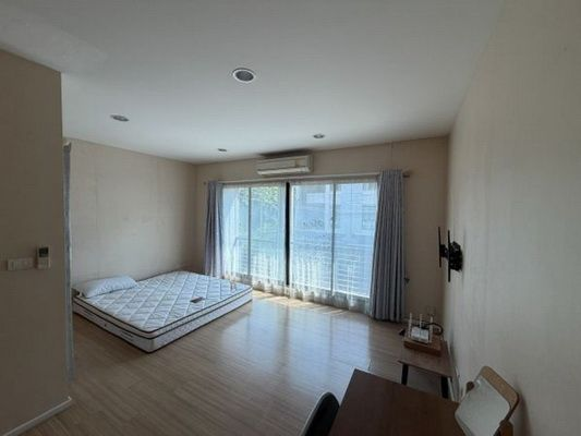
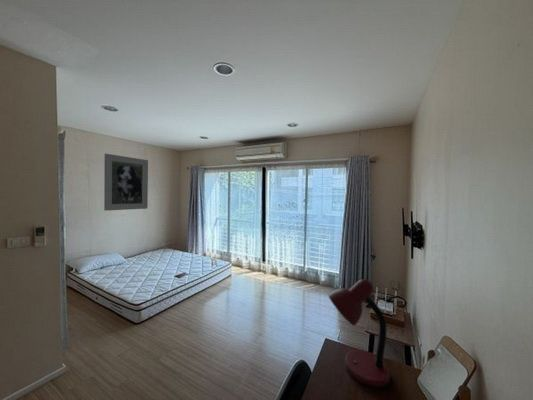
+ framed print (127, 183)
+ desk lamp (356, 323)
